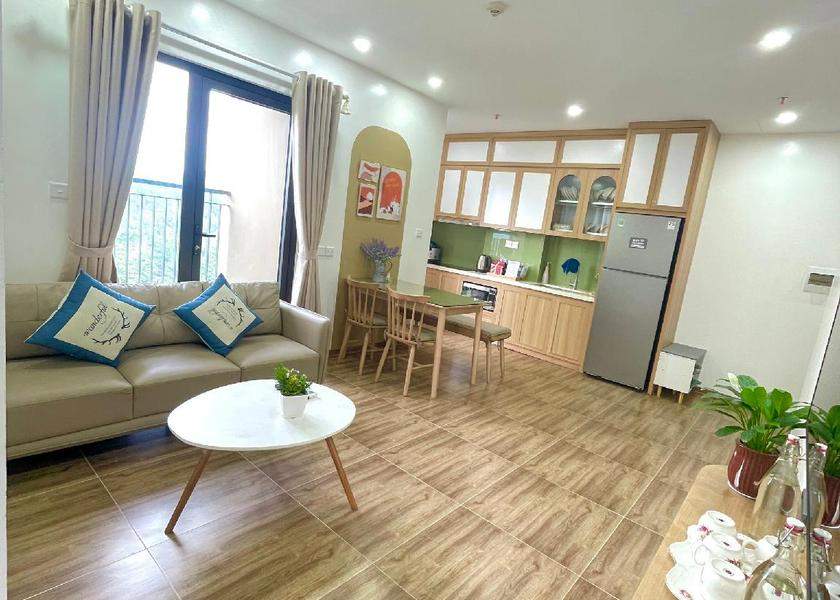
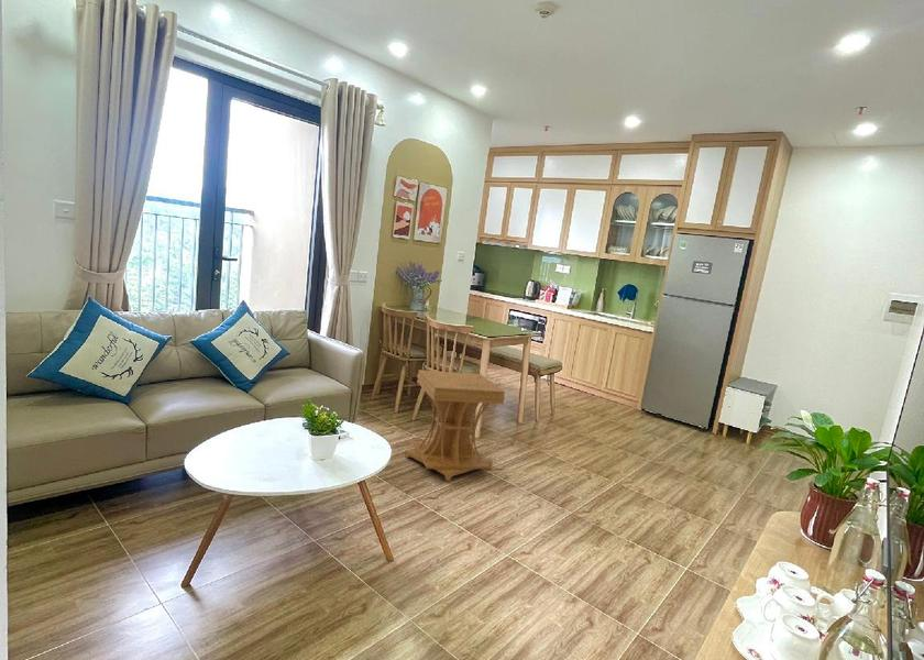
+ side table (453, 421)
